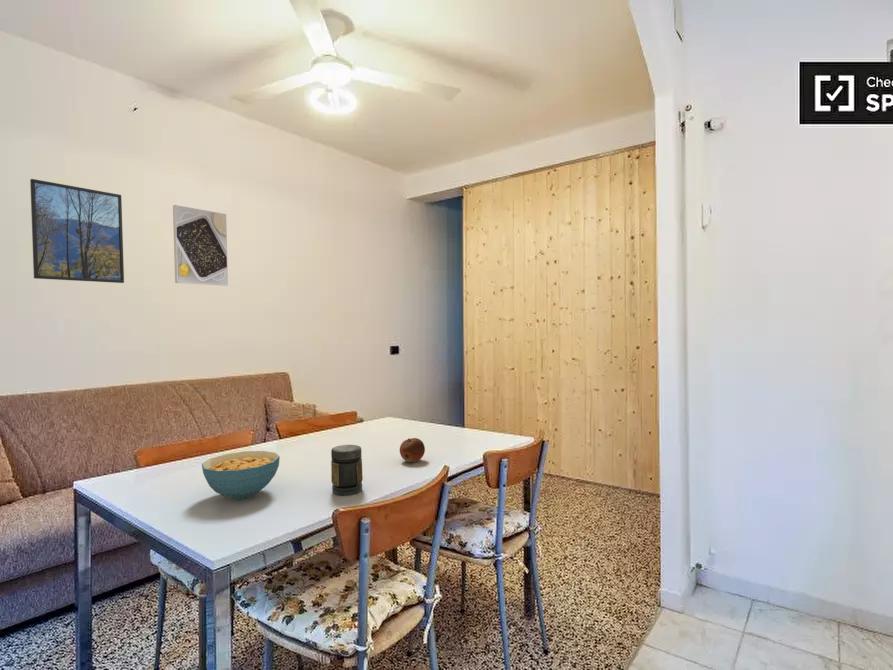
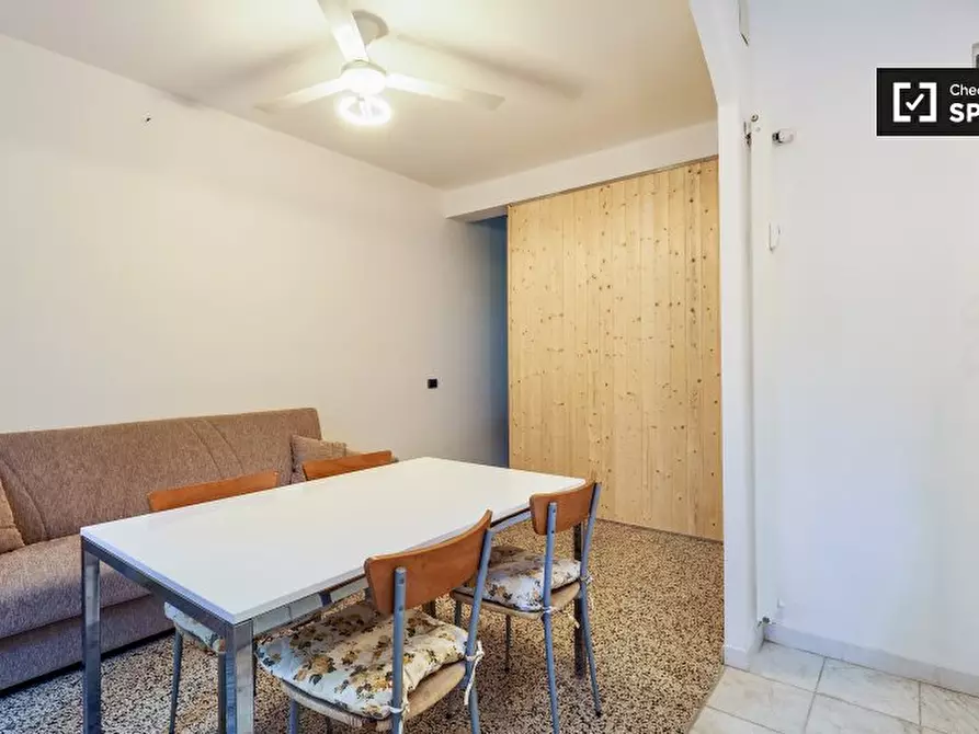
- jar (347, 468)
- fruit (412, 449)
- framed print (201, 247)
- cereal bowl (242, 477)
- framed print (80, 234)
